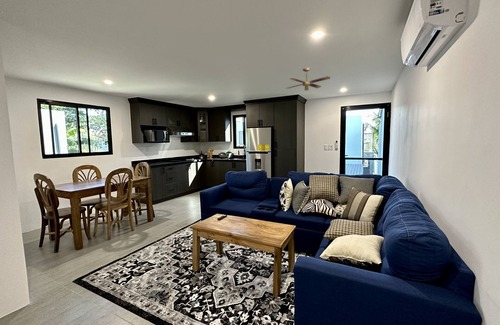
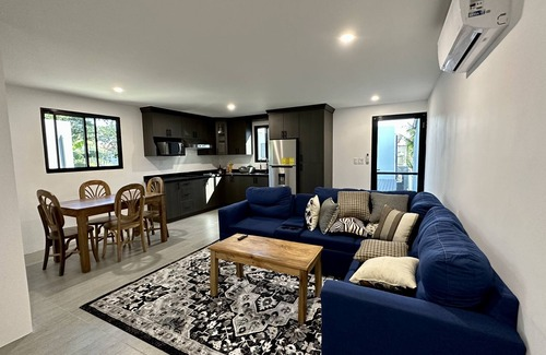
- ceiling fan (306, 79)
